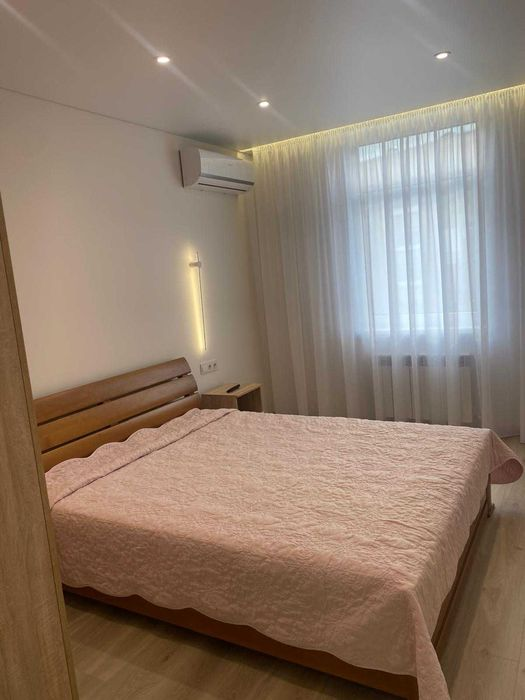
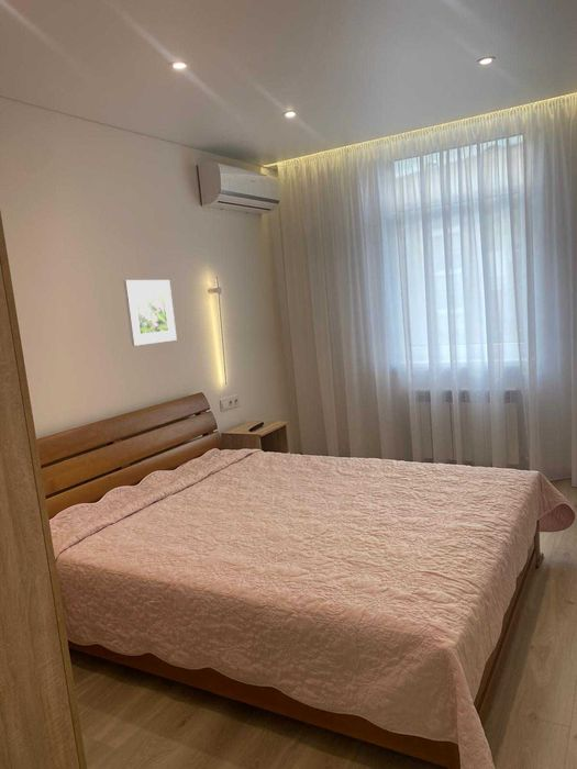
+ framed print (151, 311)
